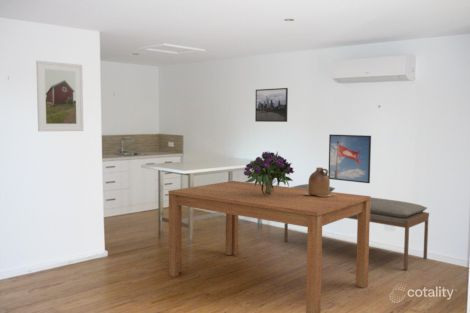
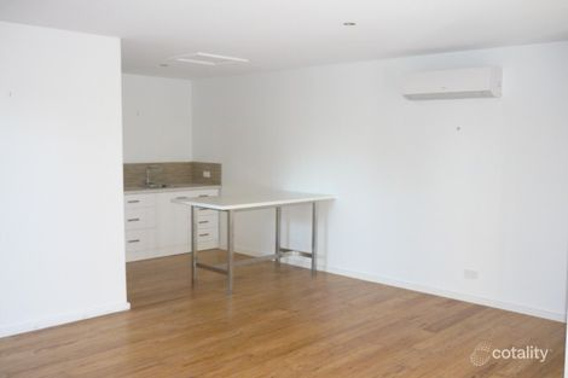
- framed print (349, 158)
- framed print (60, 97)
- bouquet (268, 173)
- bench (351, 218)
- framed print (271, 105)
- ceramic jug (319, 181)
- dining table (268, 220)
